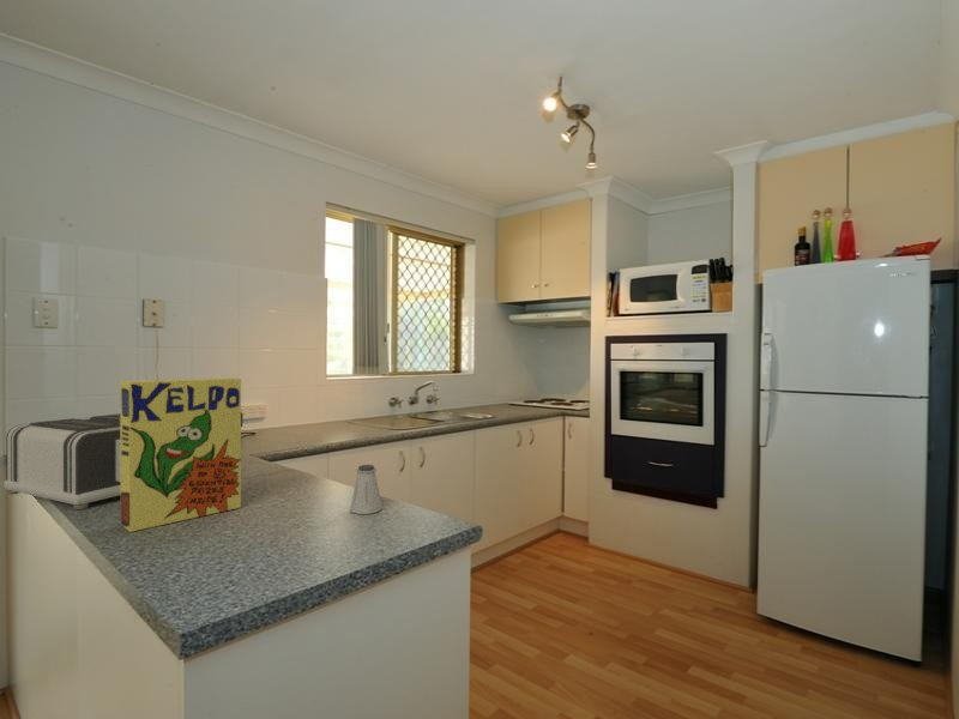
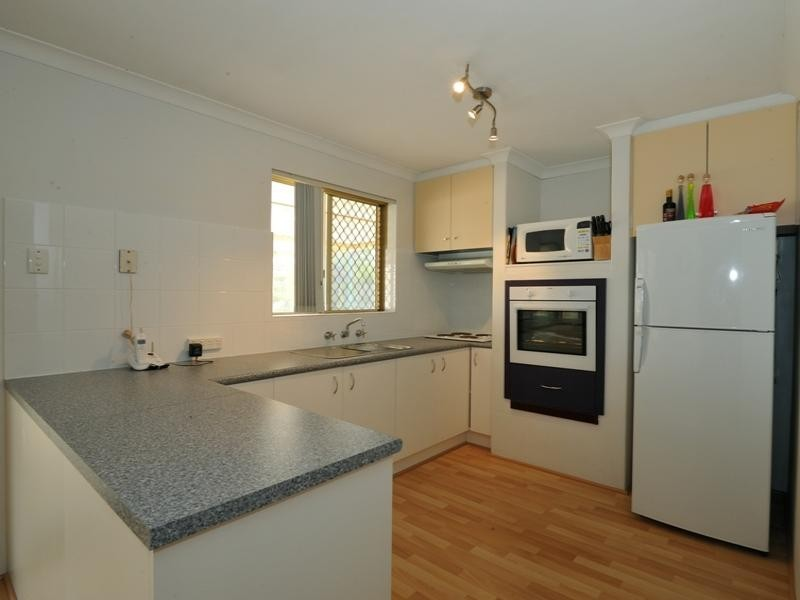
- toaster (110, 453)
- cereal box (183, 447)
- saltshaker (366, 487)
